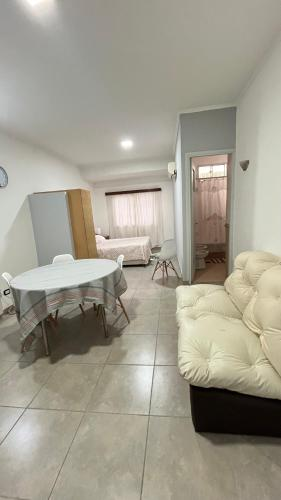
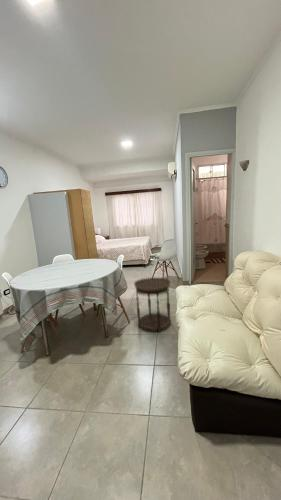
+ side table (150, 303)
